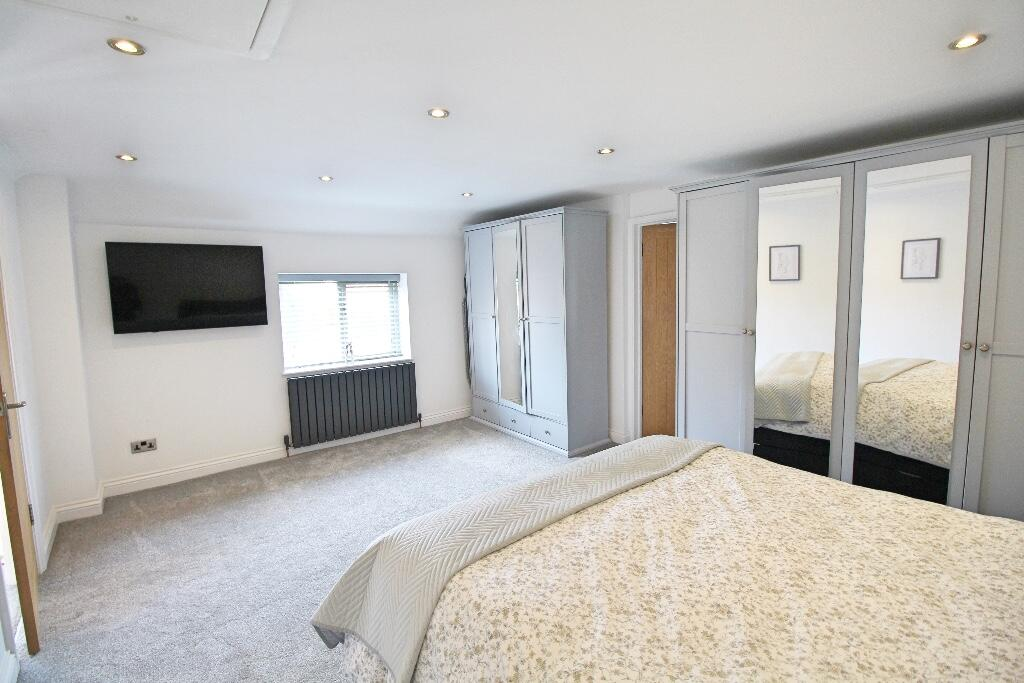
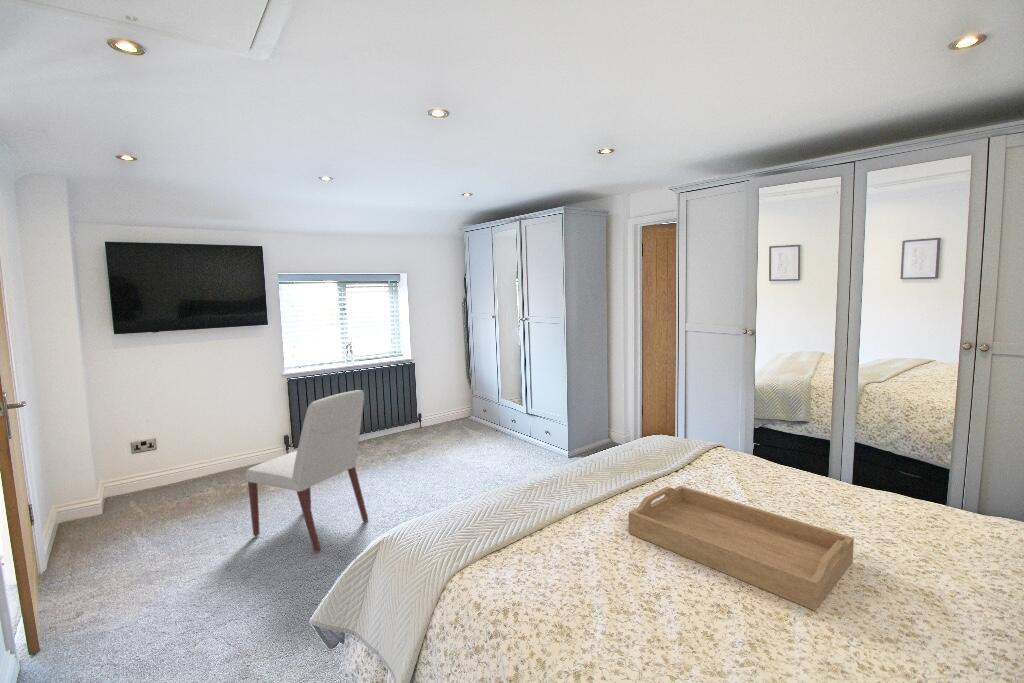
+ chair (309, 460)
+ serving tray (733, 531)
